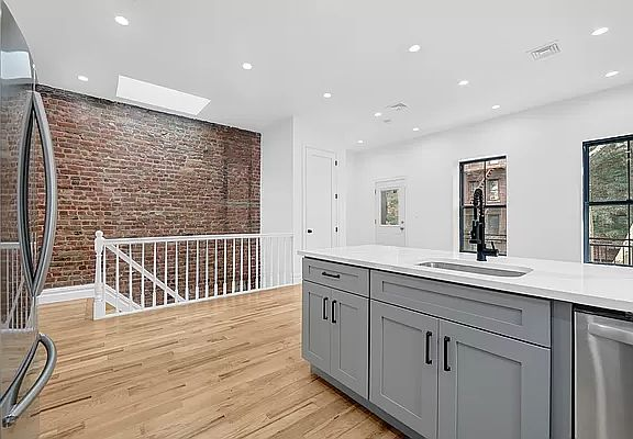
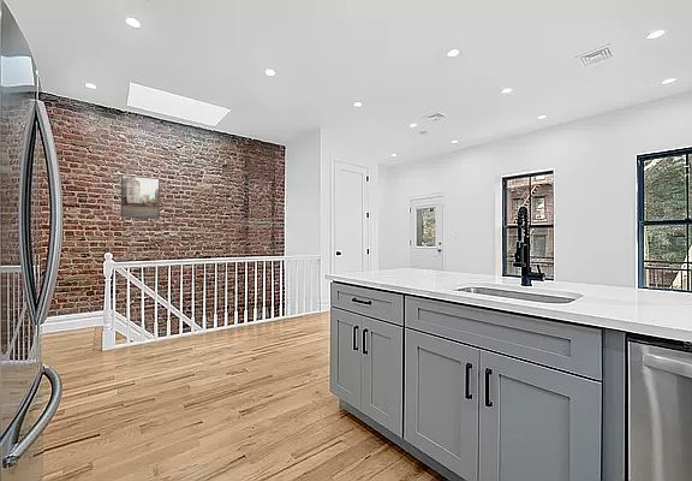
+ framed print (141, 197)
